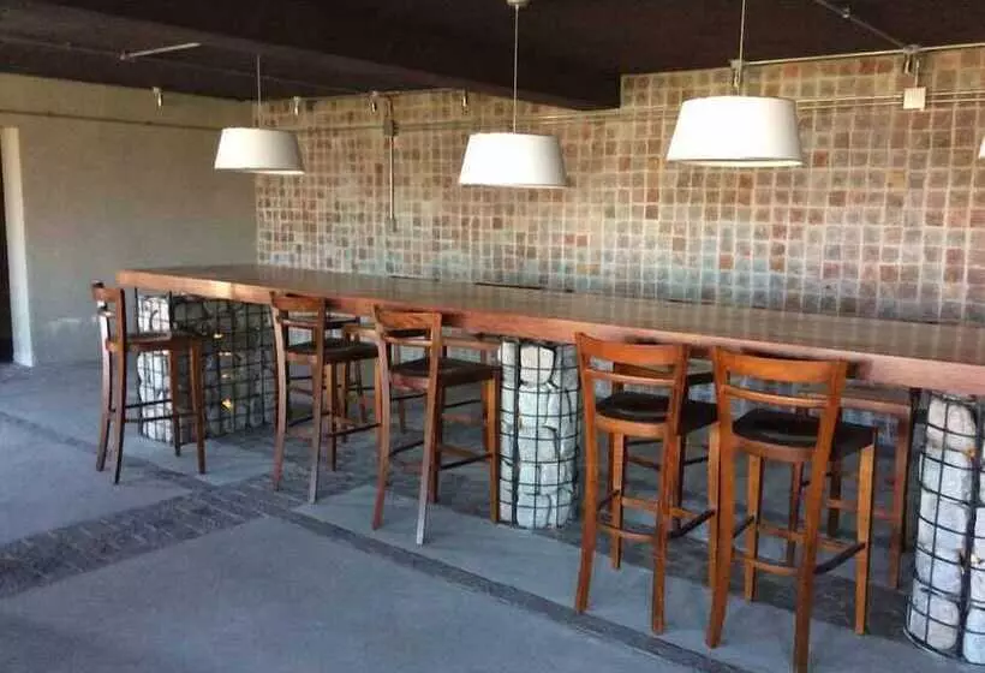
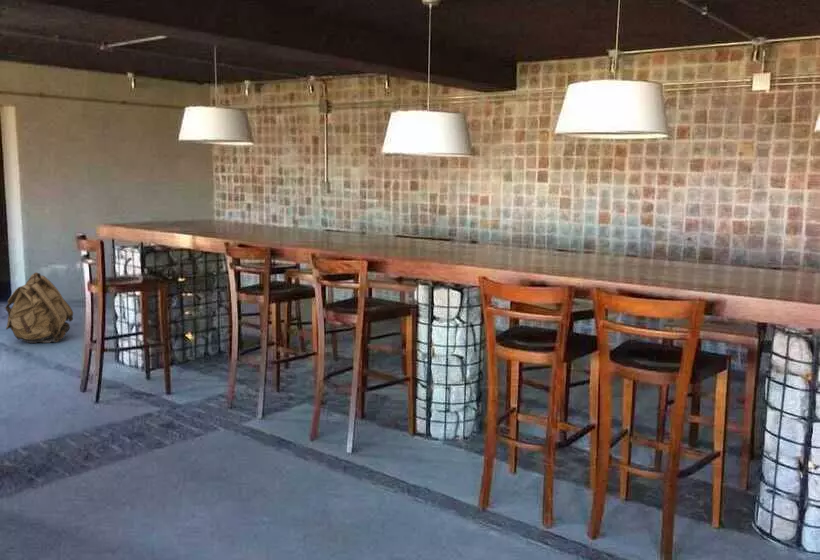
+ backpack (42, 305)
